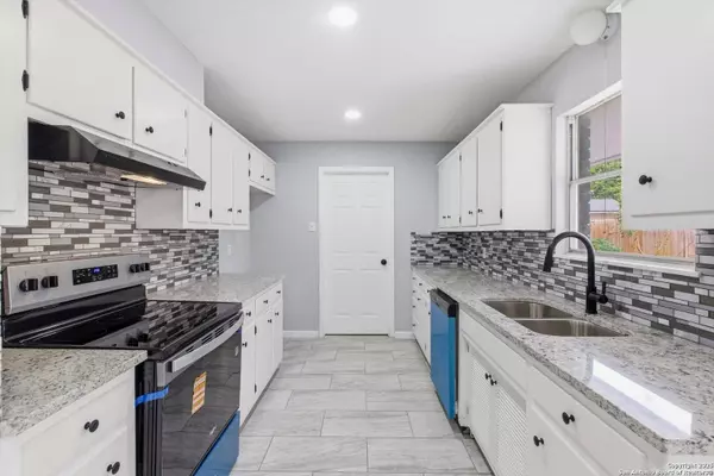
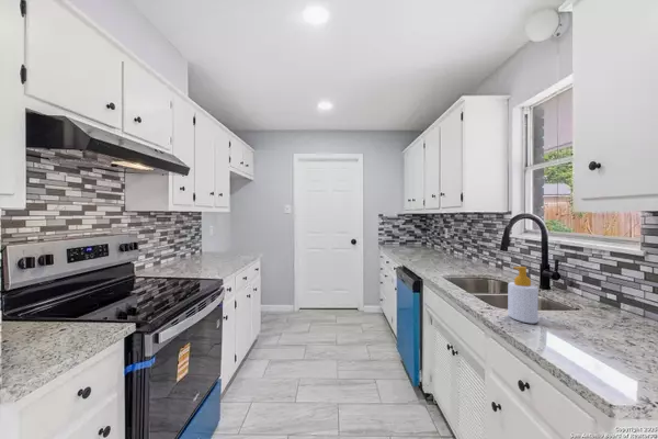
+ soap bottle (522, 292)
